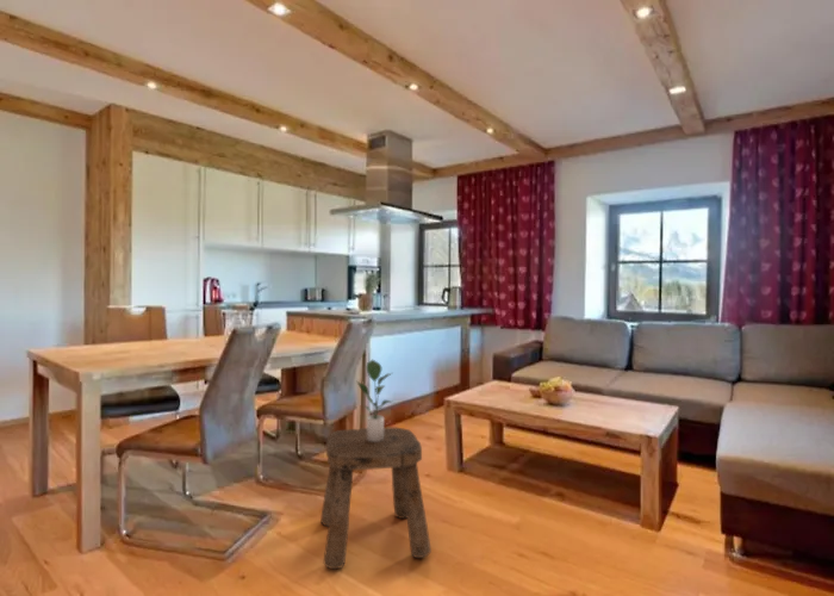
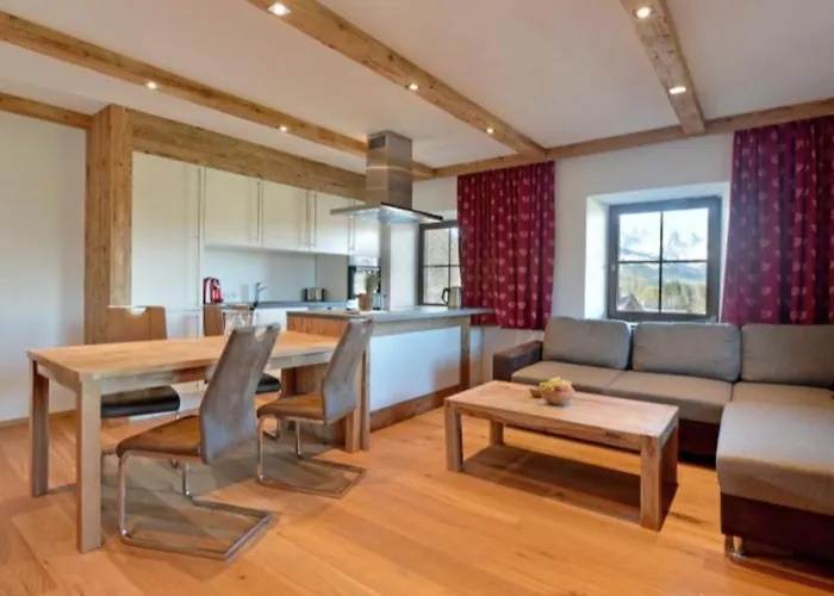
- stool (392, 486)
- potted plant (372, 401)
